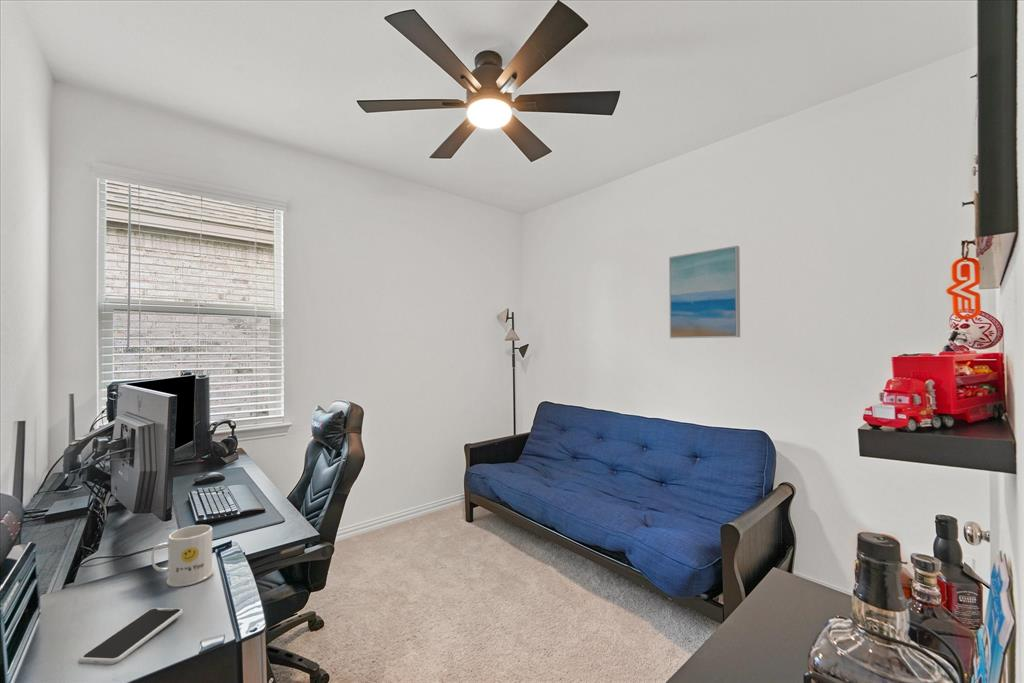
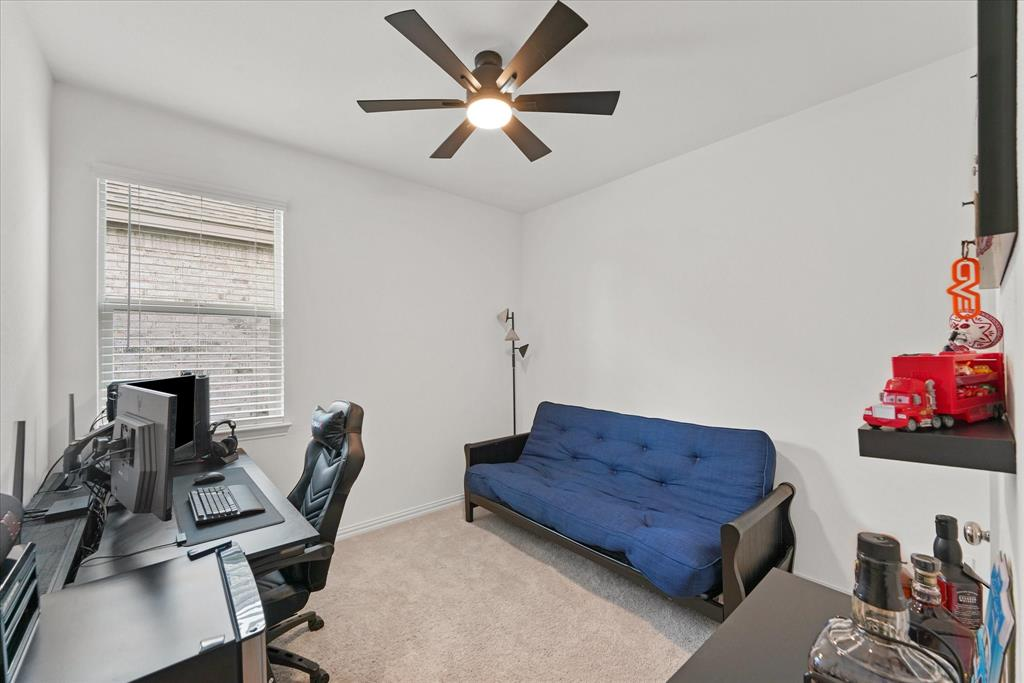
- smartphone (135, 633)
- mug (183, 555)
- wall art (702, 294)
